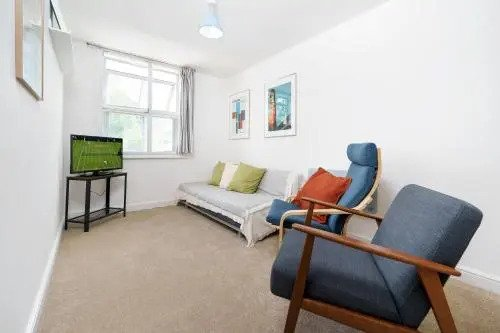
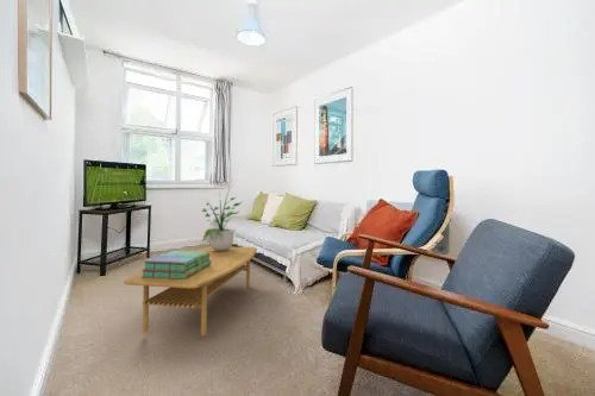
+ coffee table (206, 283)
+ stack of books (178, 263)
+ potted plant (219, 216)
